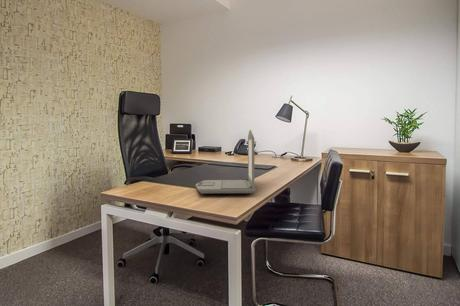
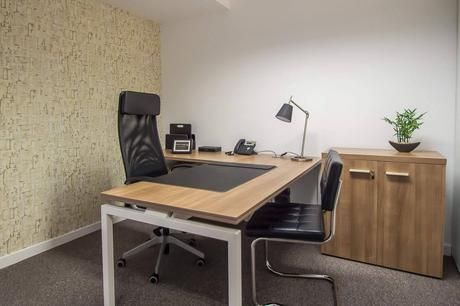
- laptop (224, 180)
